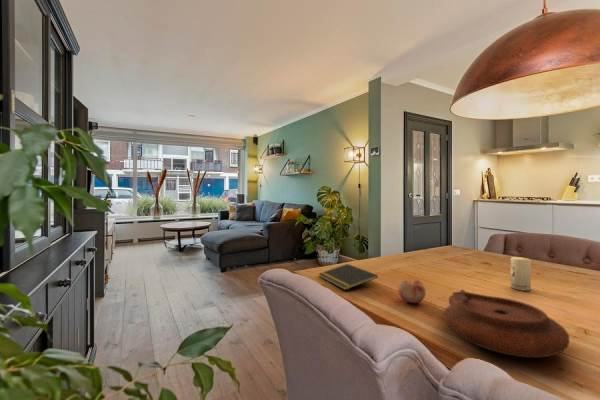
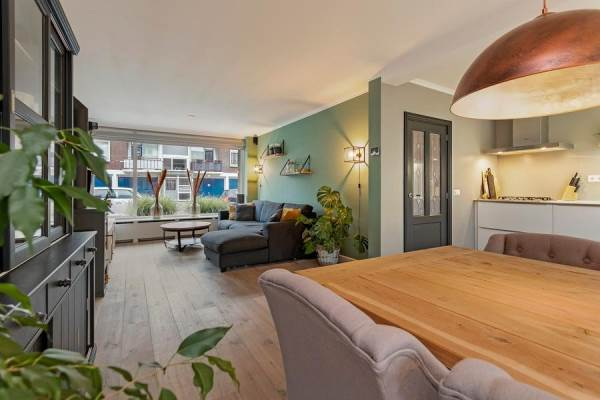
- fruit (411, 290)
- candle (520, 273)
- plate (499, 320)
- notepad (346, 275)
